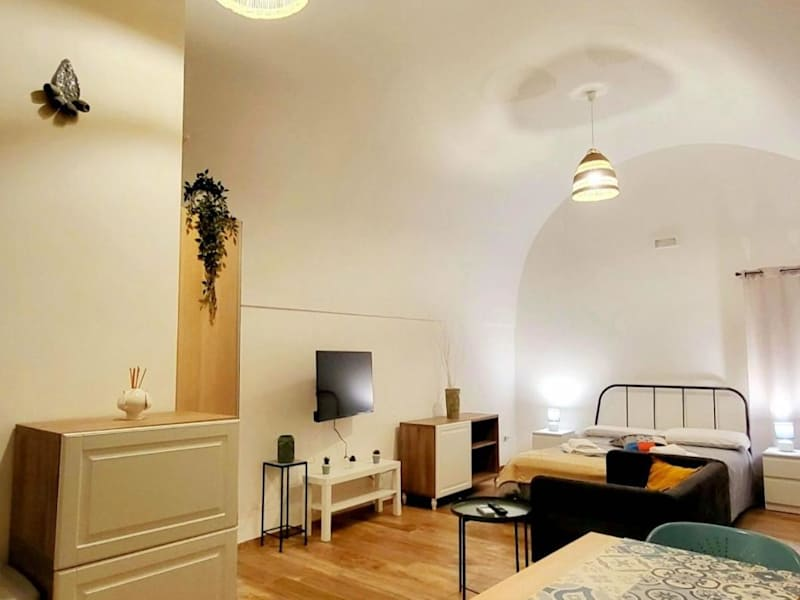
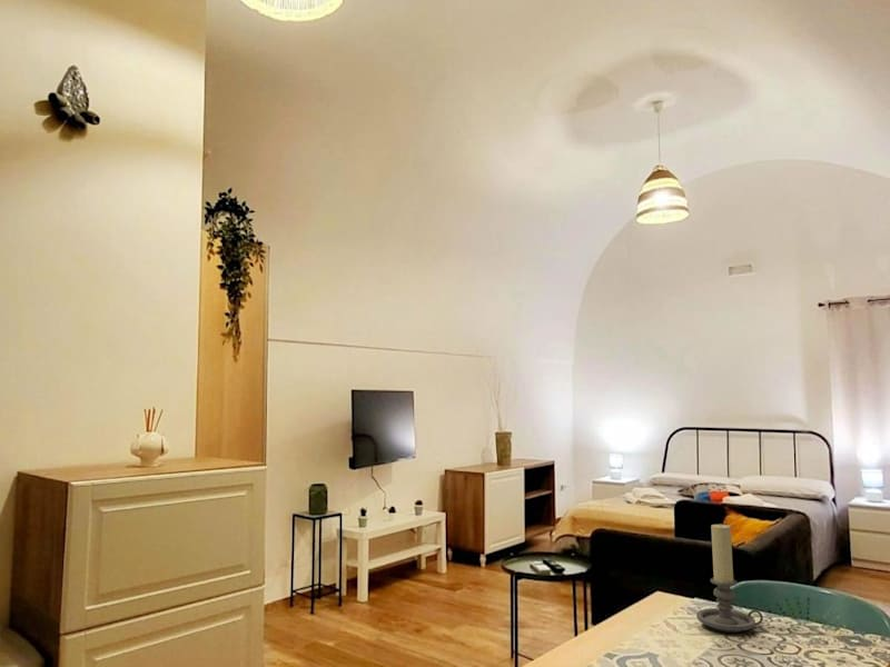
+ candle holder (729, 574)
